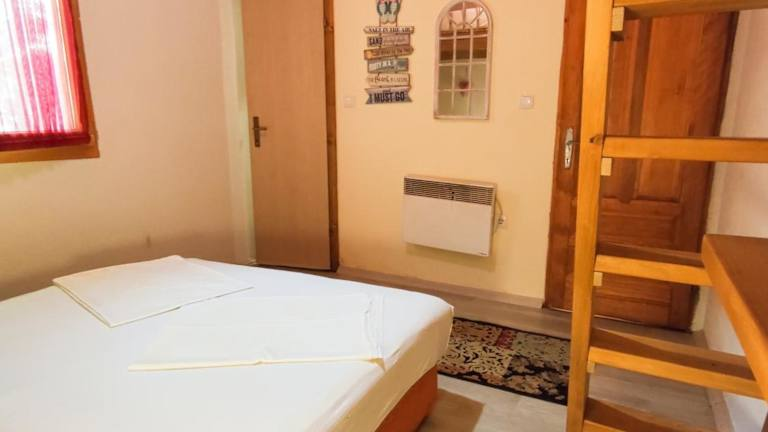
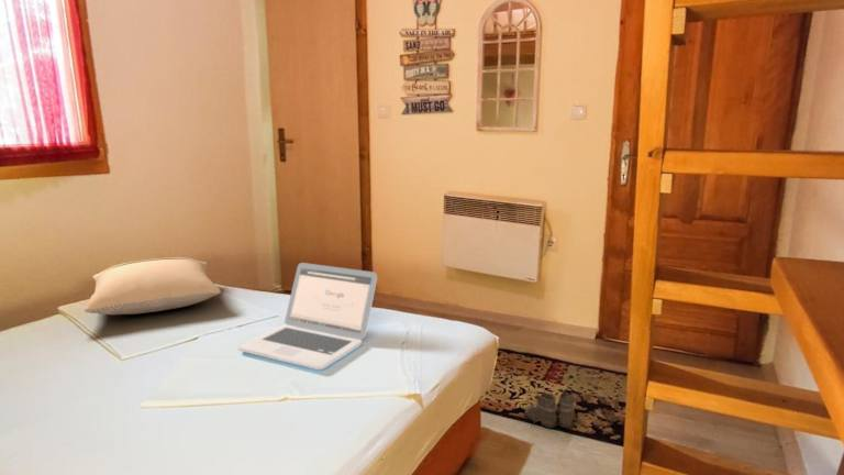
+ pillow (154, 284)
+ laptop (309, 311)
+ boots (555, 405)
